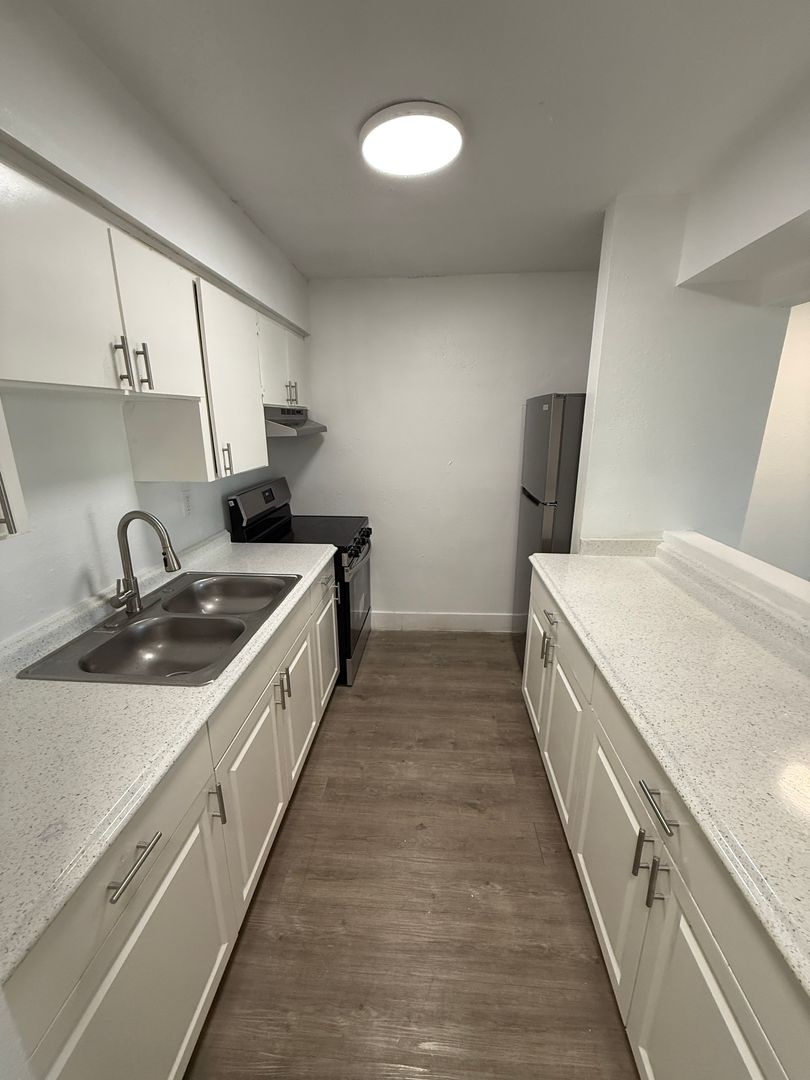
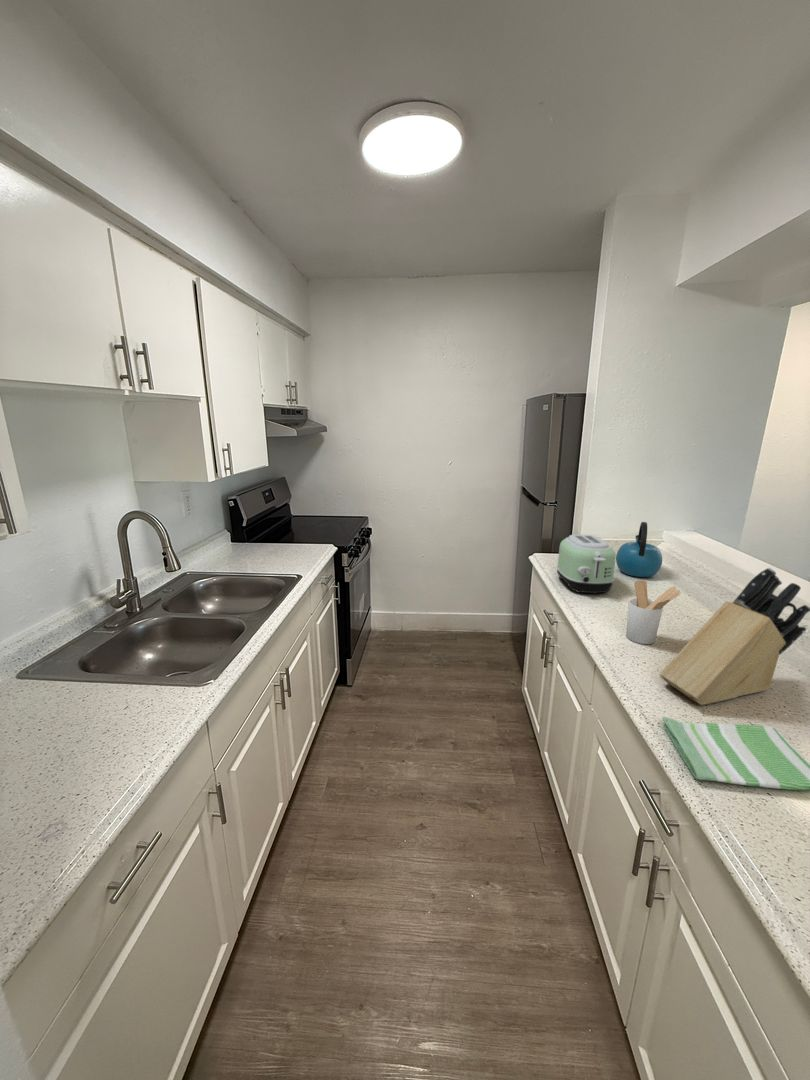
+ dish towel (737, 750)
+ toaster (586, 563)
+ knife block (738, 631)
+ utensil holder (652, 612)
+ kettle (640, 547)
